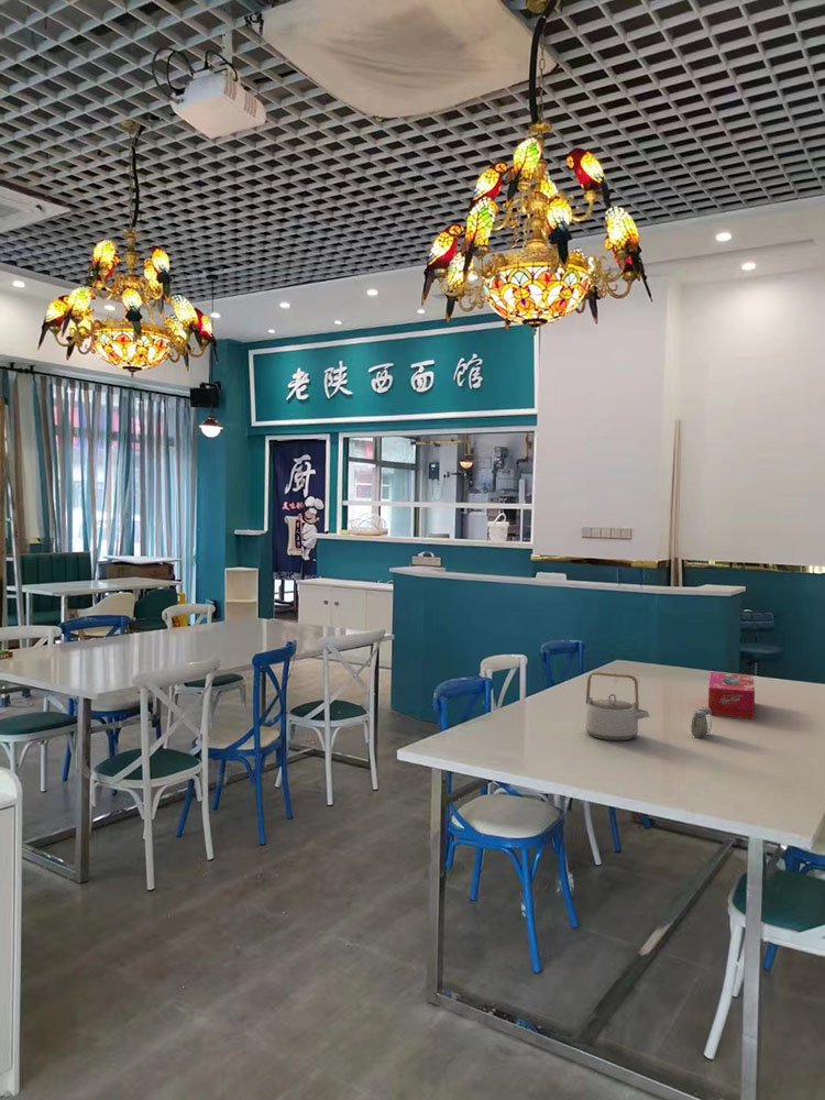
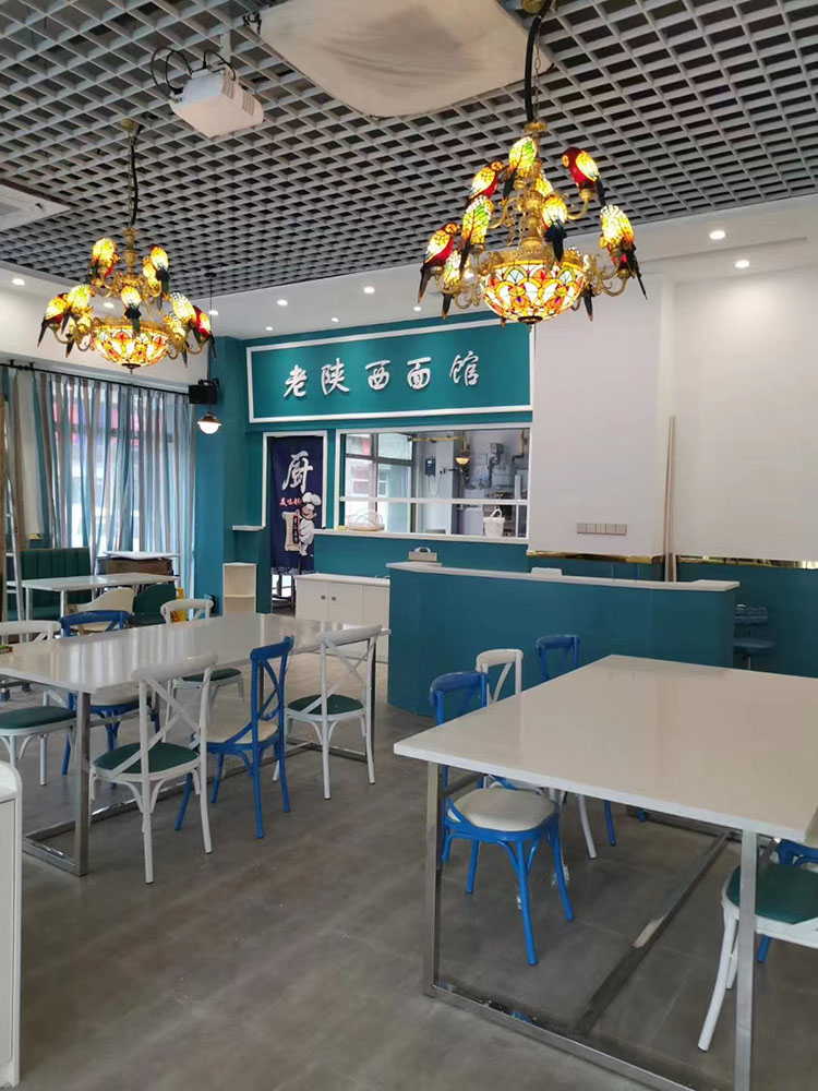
- tissue box (730, 694)
- teapot (617, 704)
- salt and pepper shaker (701, 722)
